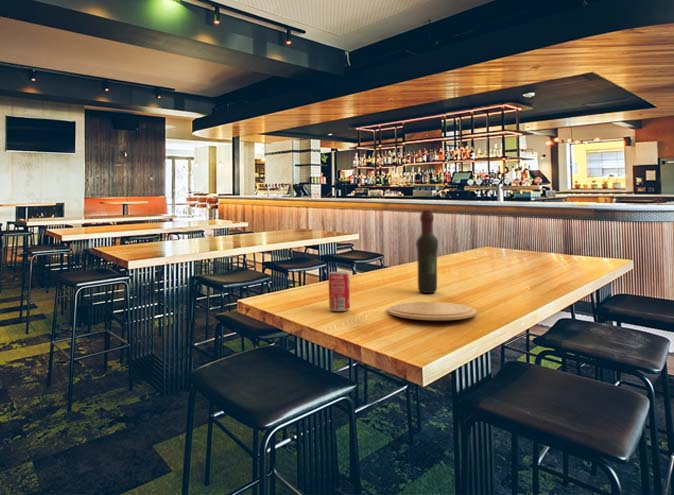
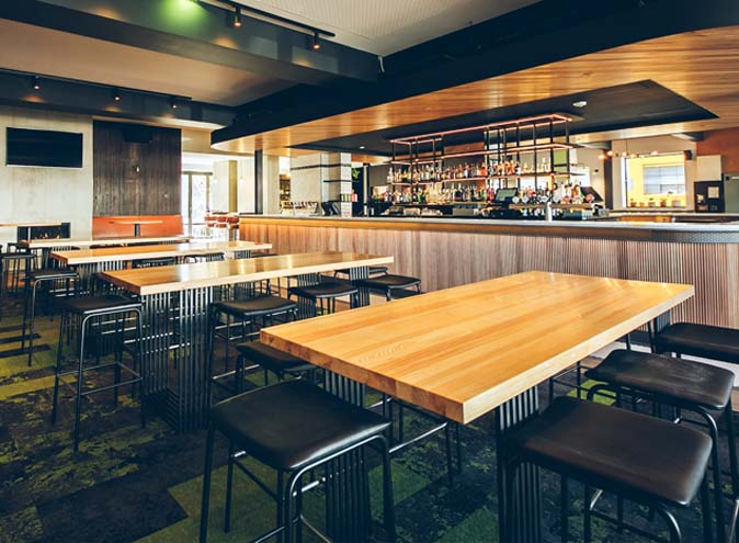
- wine bottle (427, 251)
- beverage can (339, 290)
- plate (431, 309)
